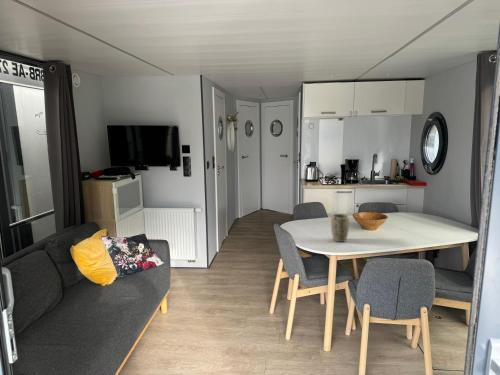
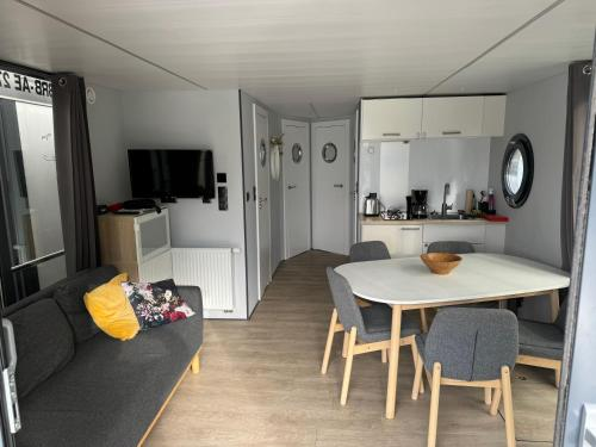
- plant pot (339, 228)
